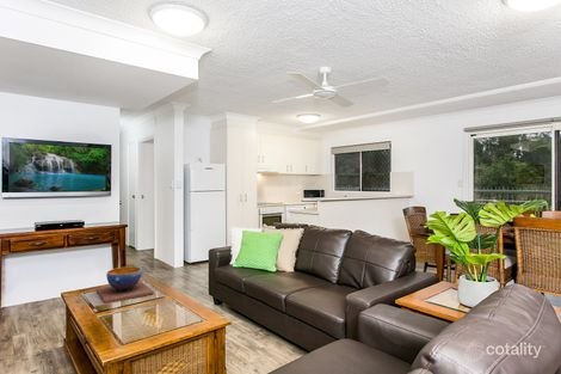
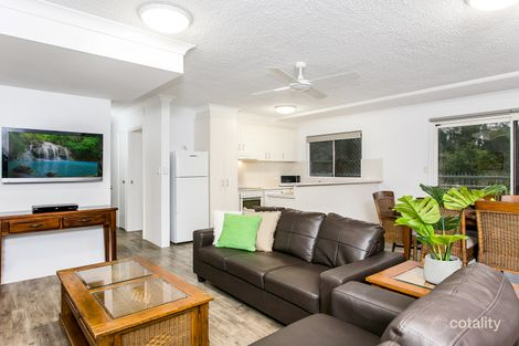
- decorative bowl (124, 281)
